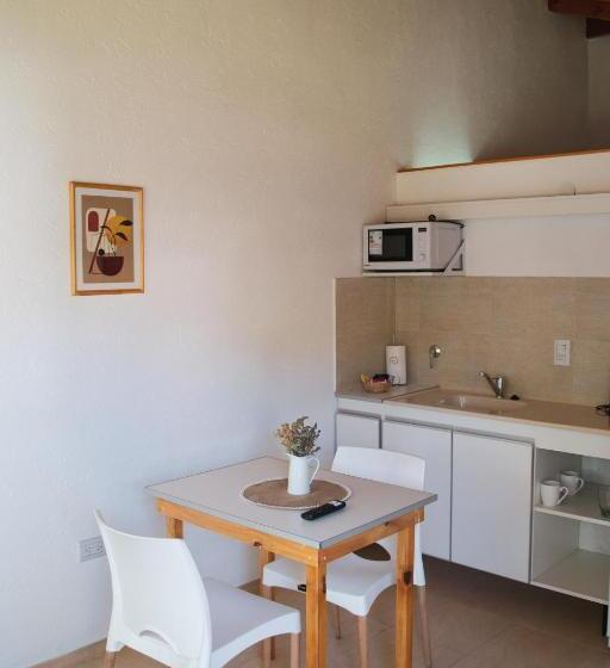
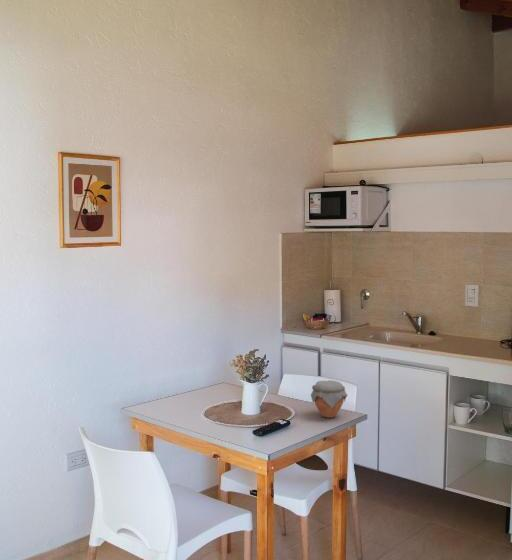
+ jar (328, 399)
